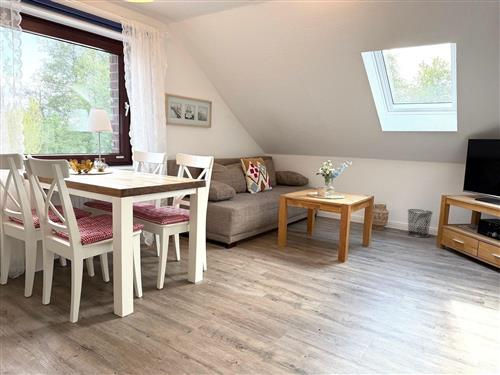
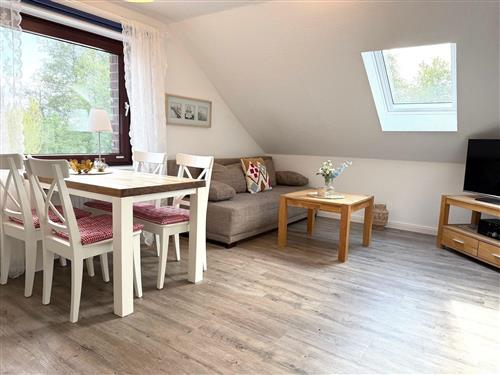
- waste bin (418, 223)
